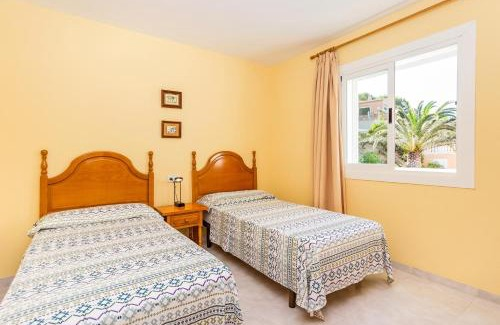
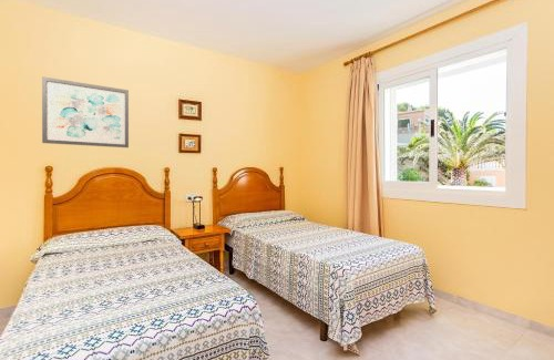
+ wall art (88, 114)
